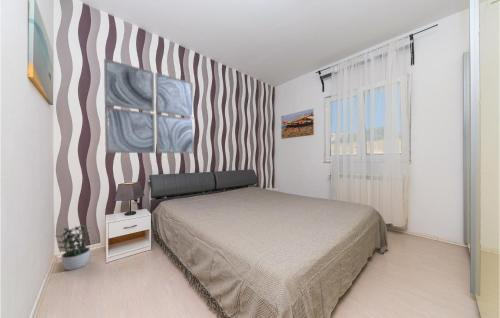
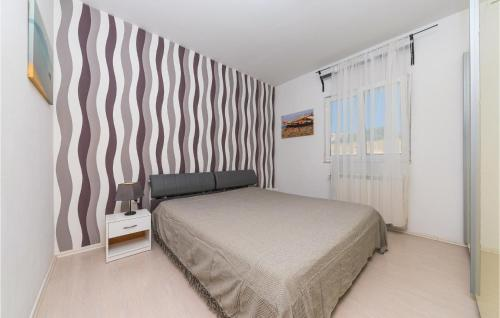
- potted plant (75, 245)
- wall art (156, 111)
